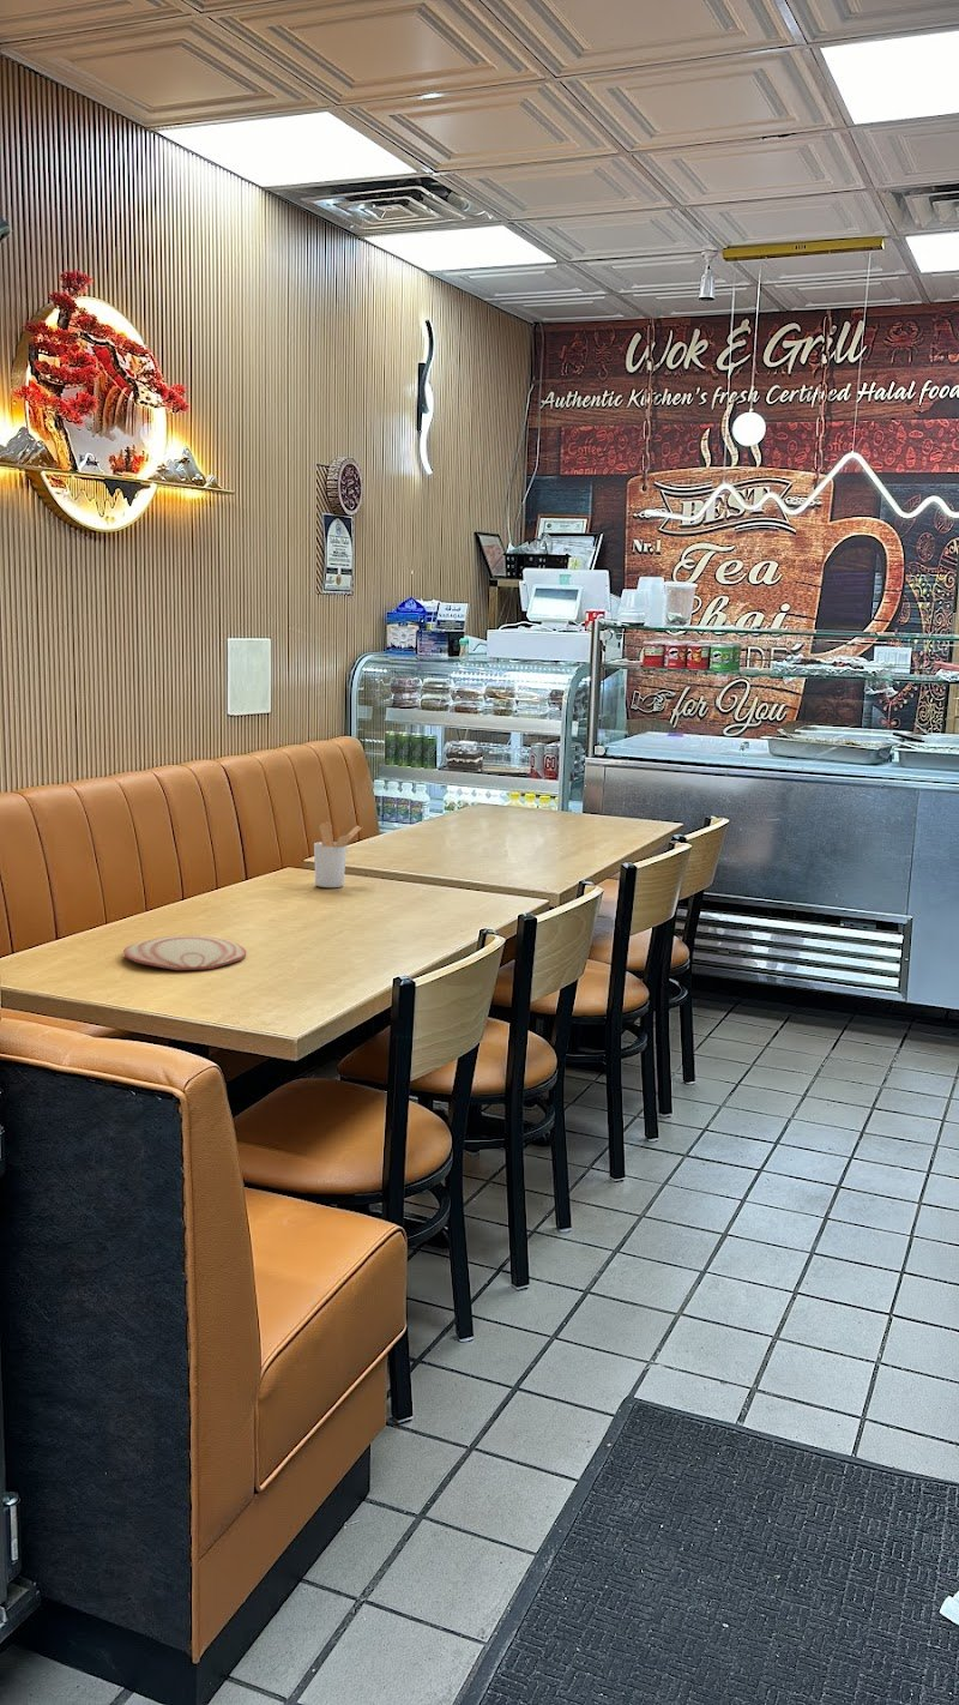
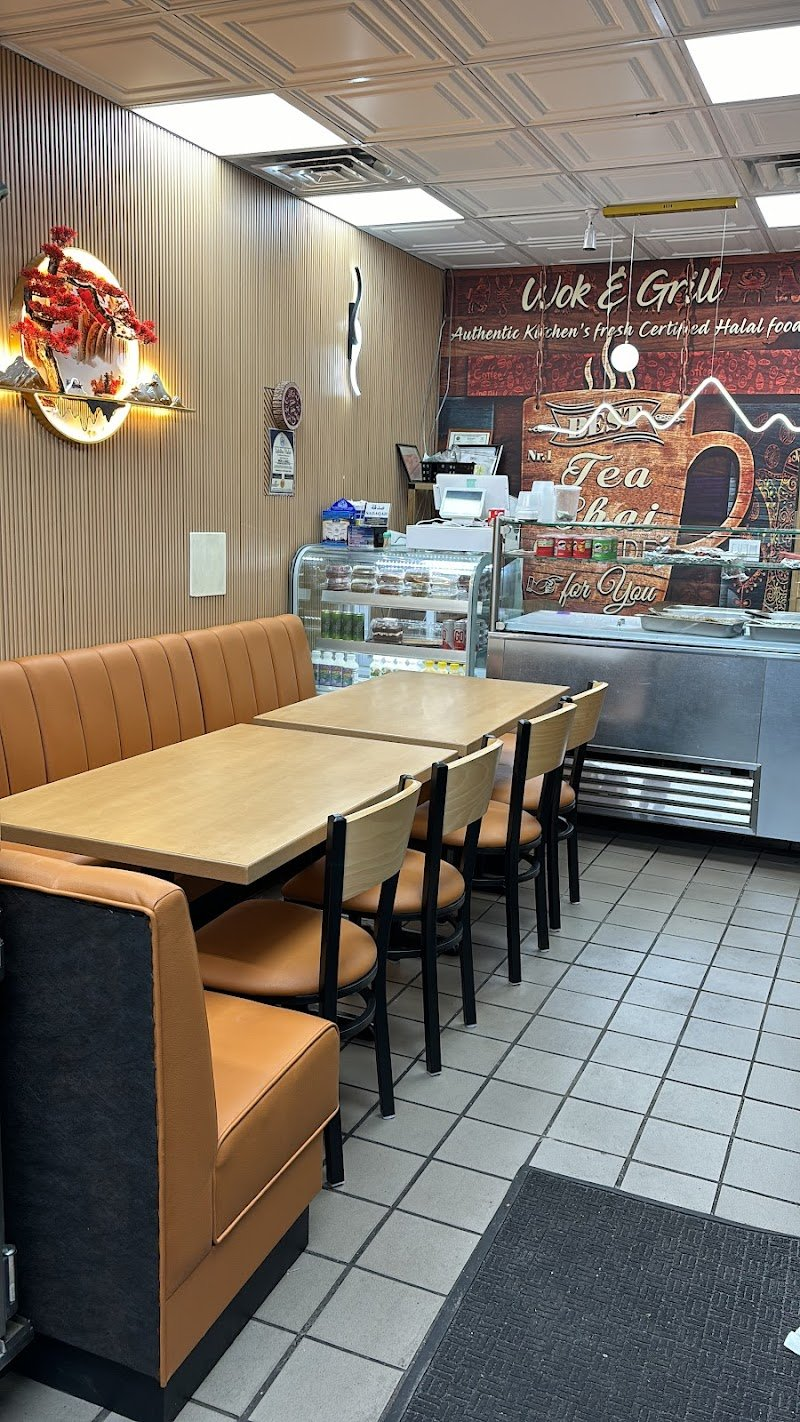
- utensil holder (338, 854)
- plate (185, 947)
